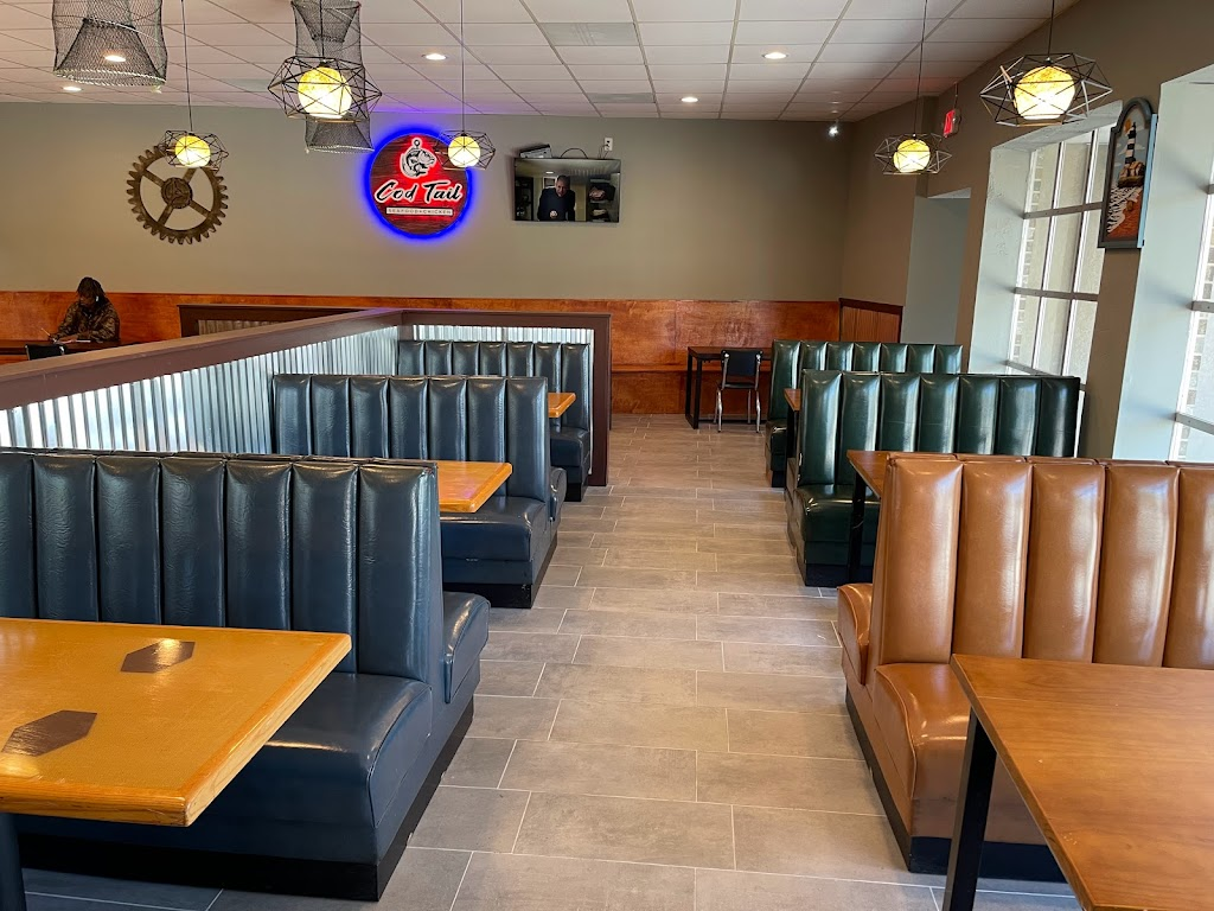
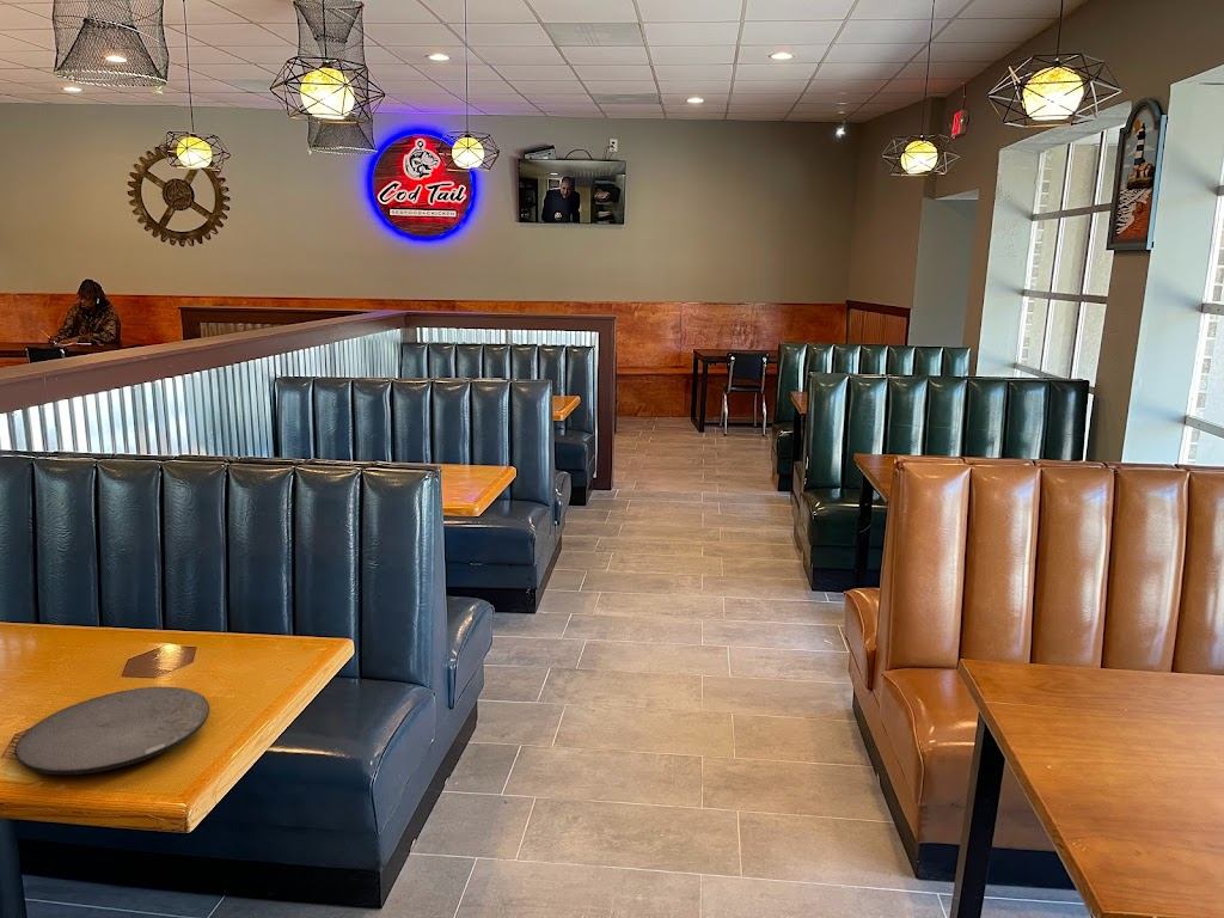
+ plate (117, 727)
